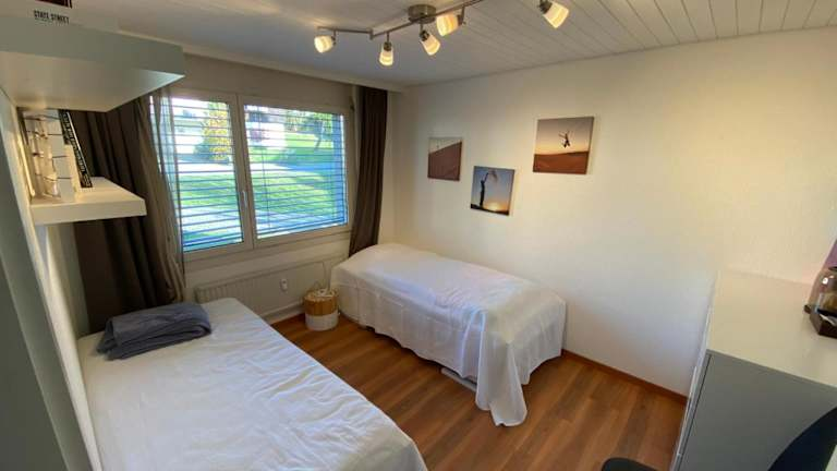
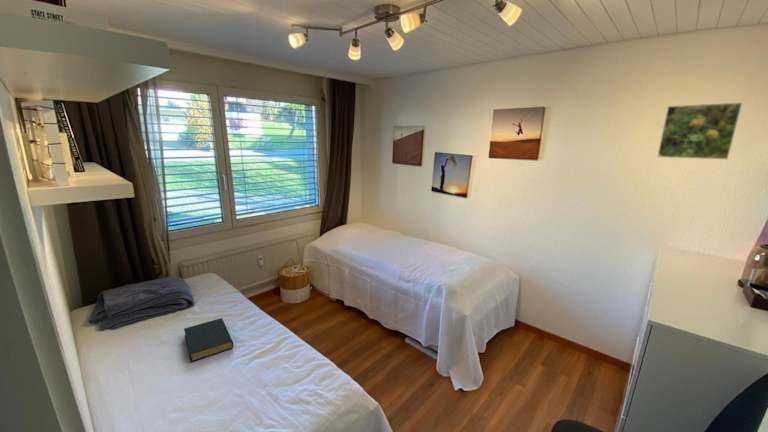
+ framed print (696, 131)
+ hardback book (208, 337)
